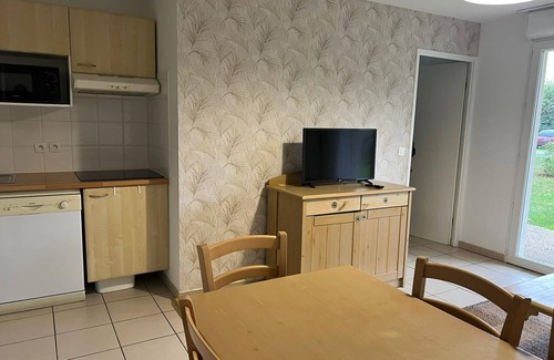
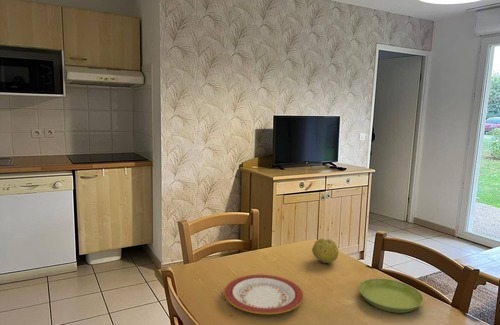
+ saucer (389, 296)
+ plate (263, 294)
+ fruit (325, 251)
